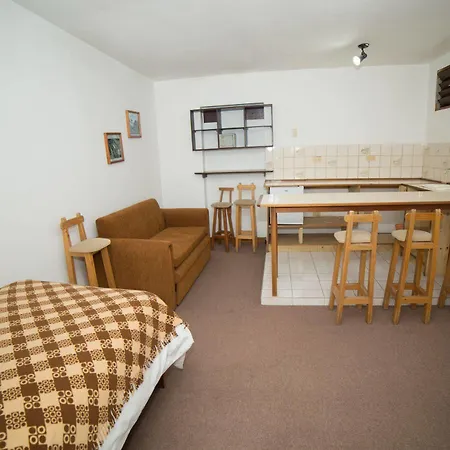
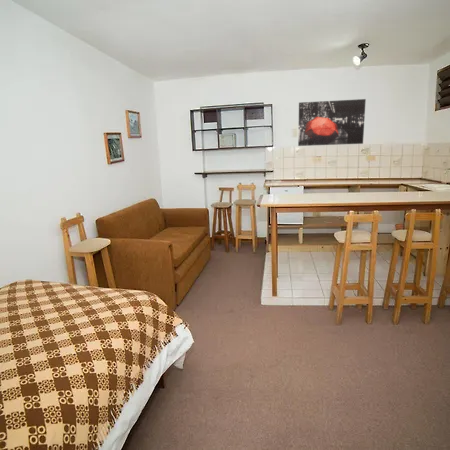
+ wall art (330, 123)
